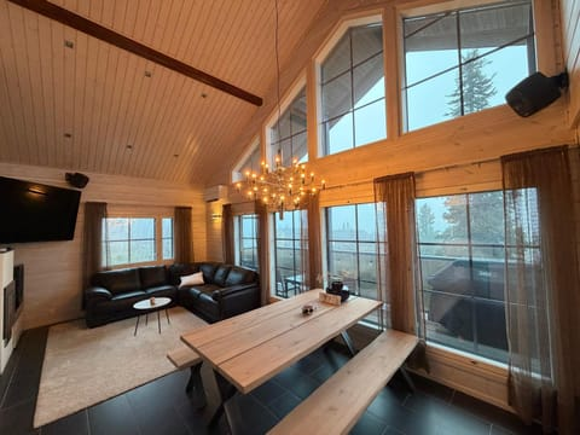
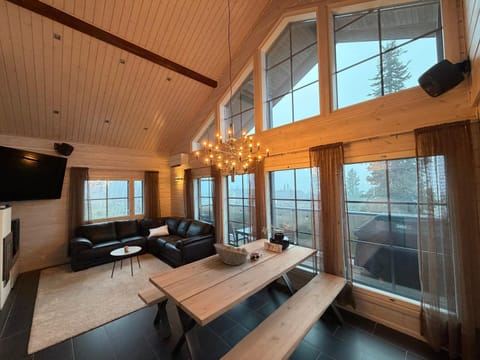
+ fruit basket (231, 252)
